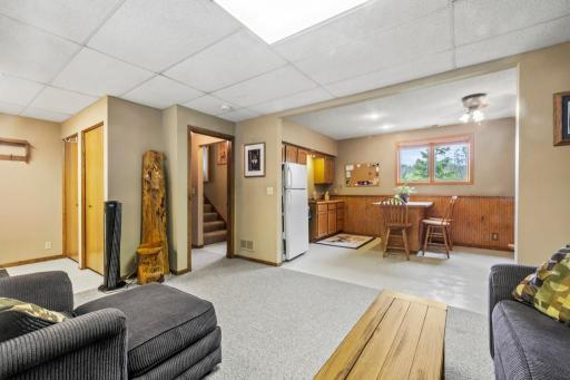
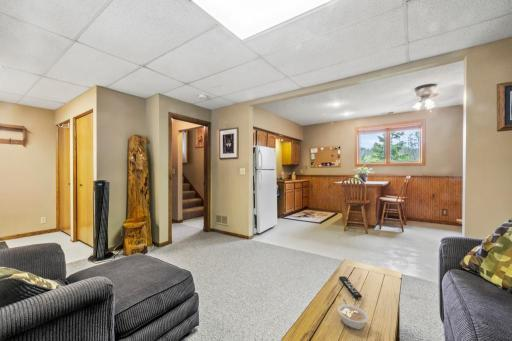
+ remote control (349, 286)
+ legume (351, 316)
